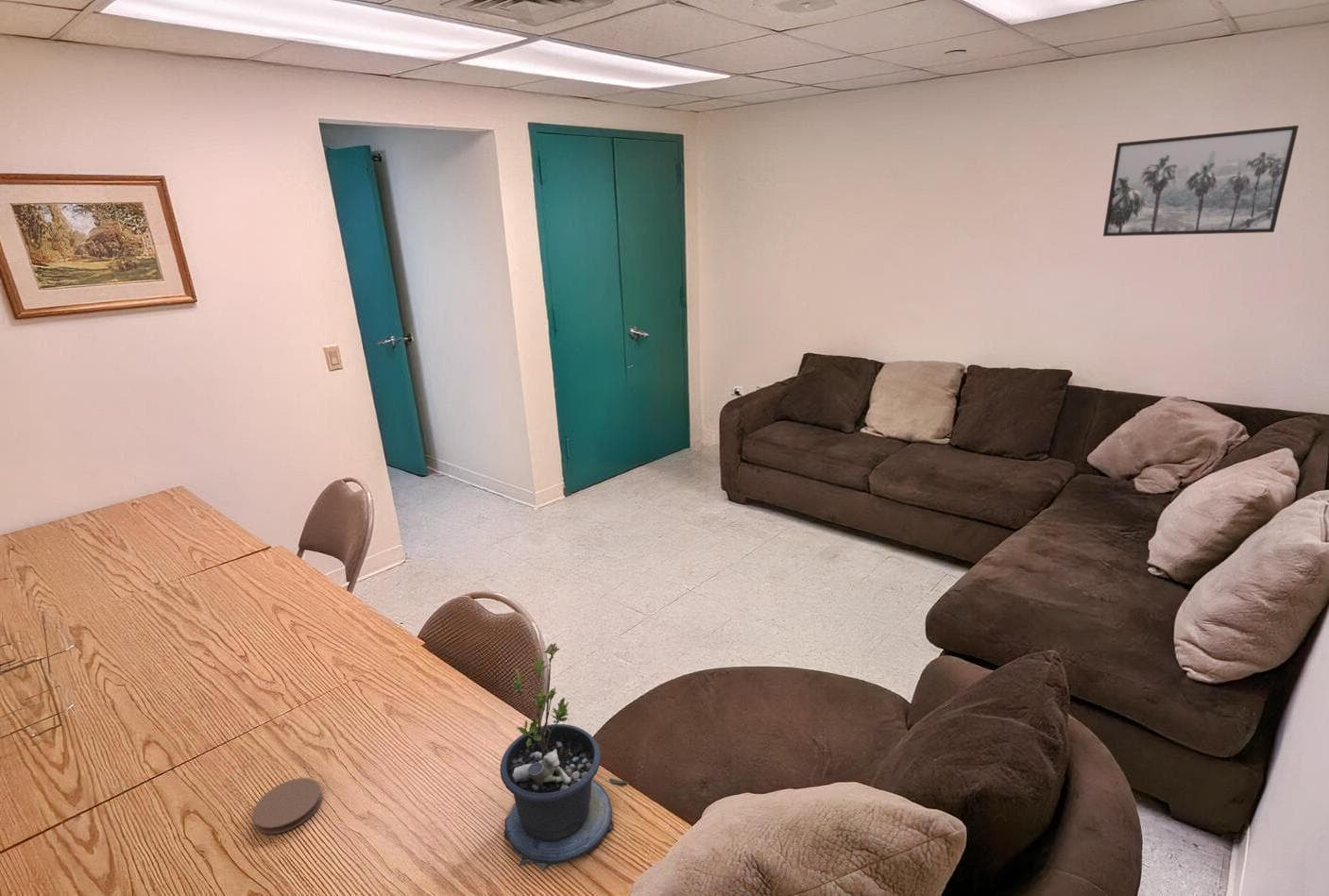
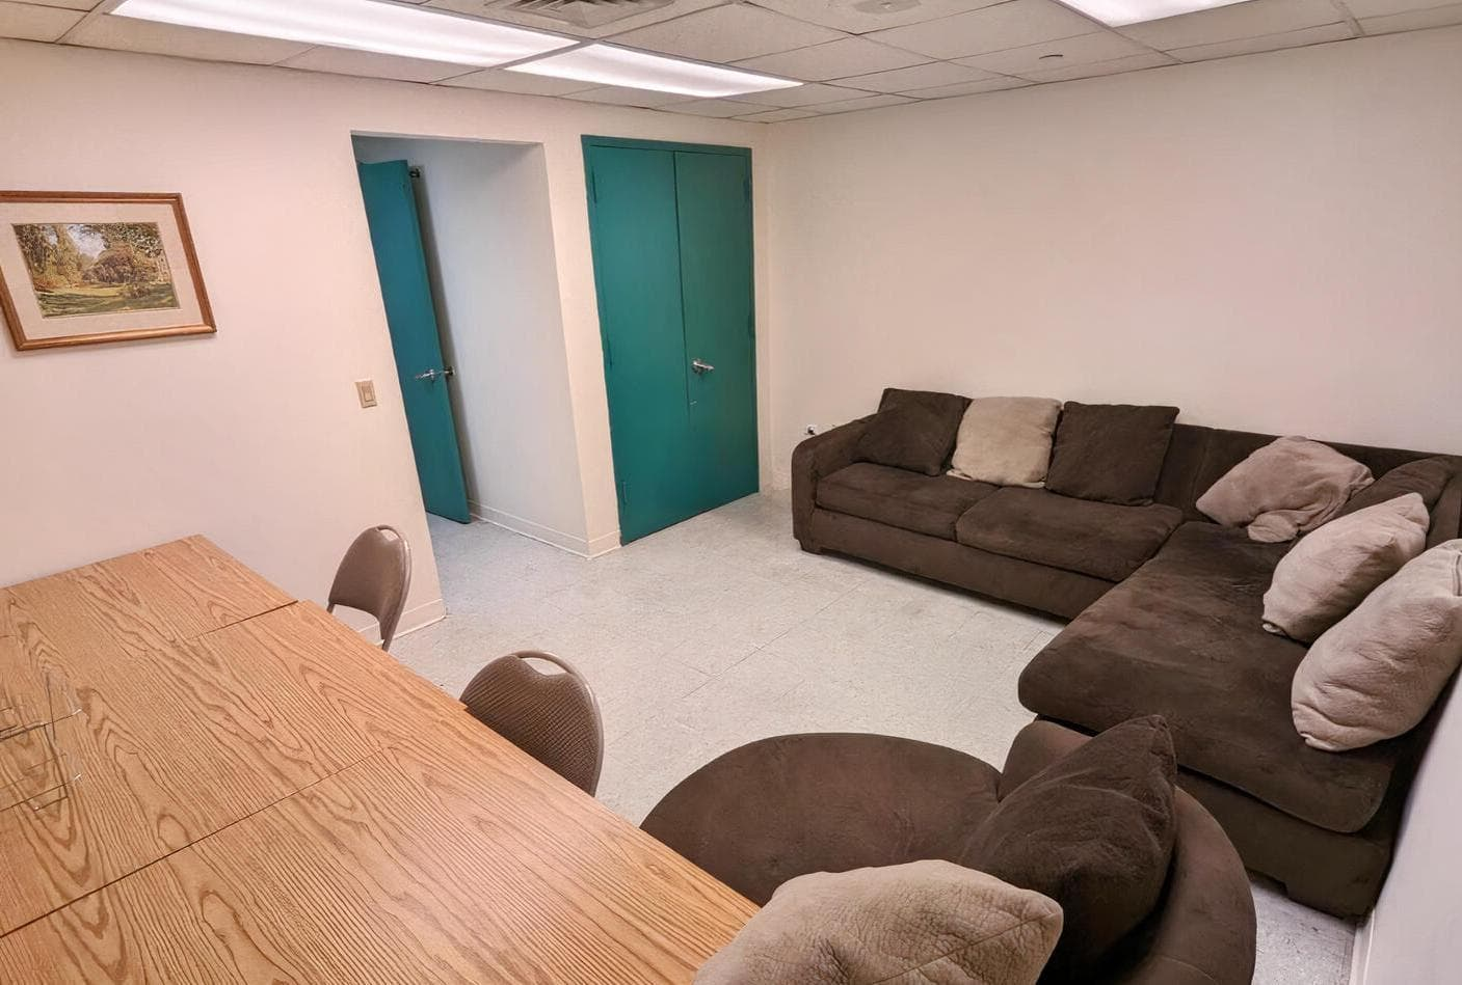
- coaster (288, 804)
- potted plant (554, 742)
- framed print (1192, 185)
